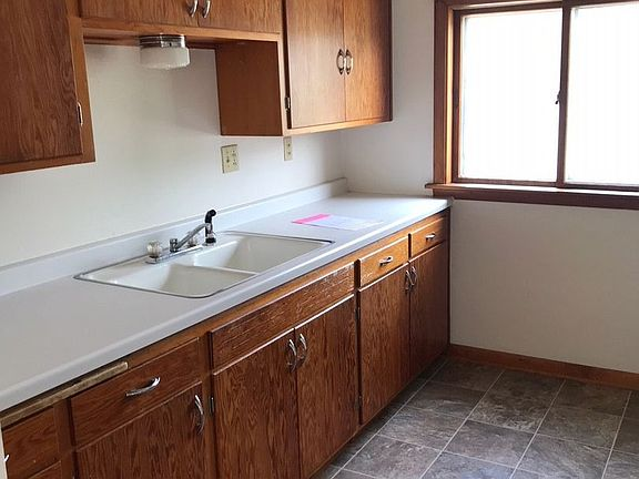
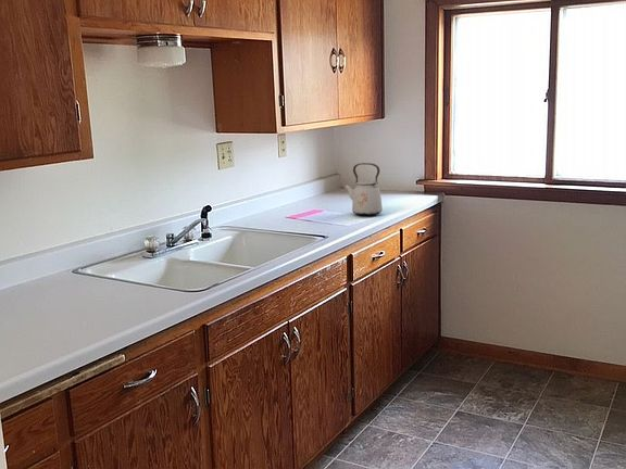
+ kettle (361, 188)
